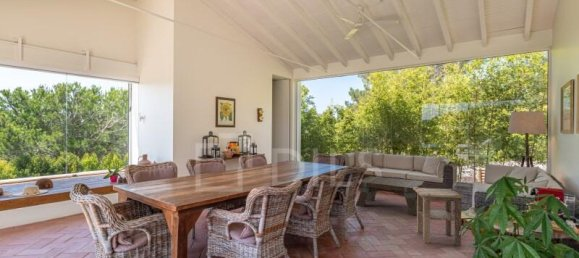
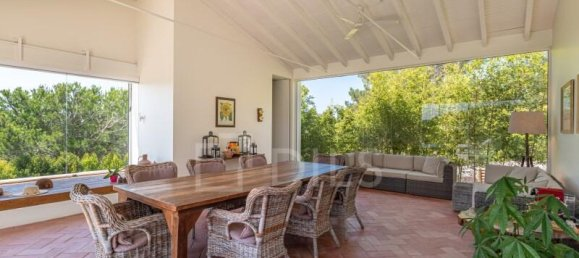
- side table (437, 214)
- coffee table (391, 190)
